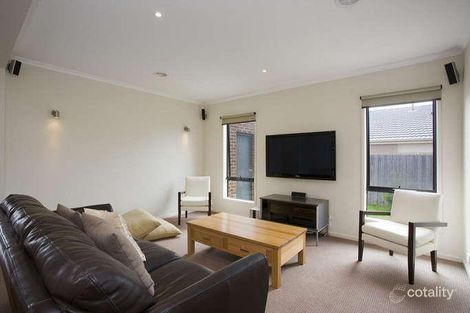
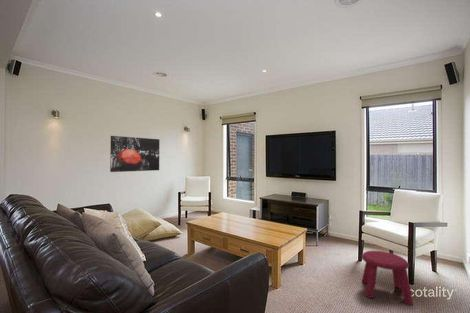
+ stool (384, 268)
+ wall art (136, 154)
